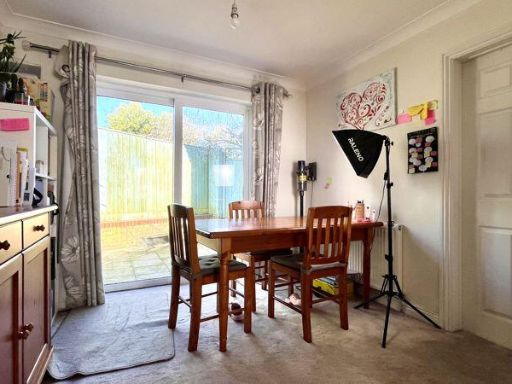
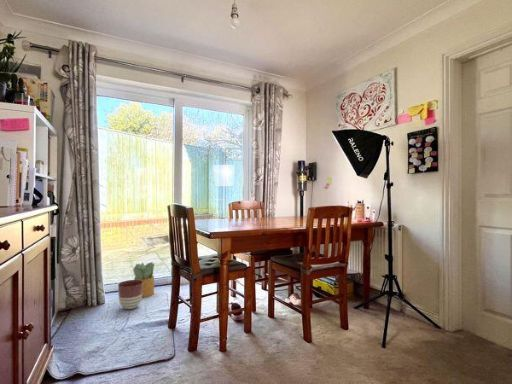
+ potted plant (142, 279)
+ planter (130, 295)
